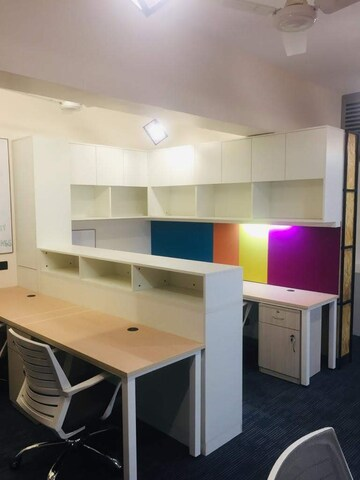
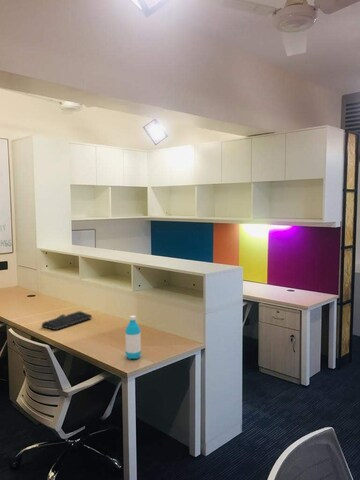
+ water bottle (133, 336)
+ keyboard (65, 319)
